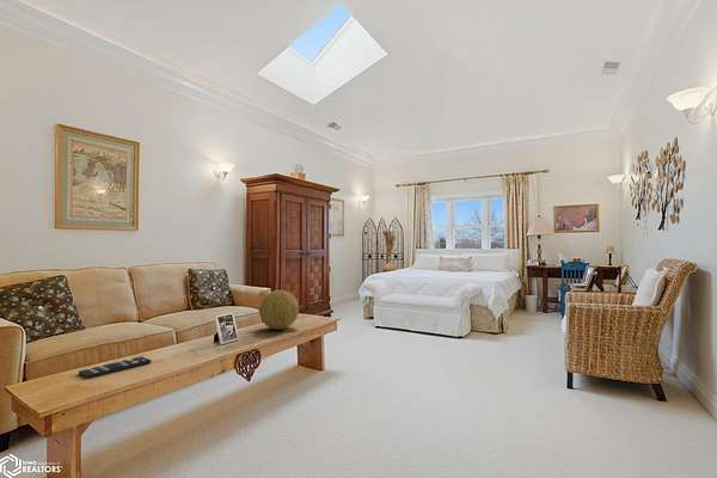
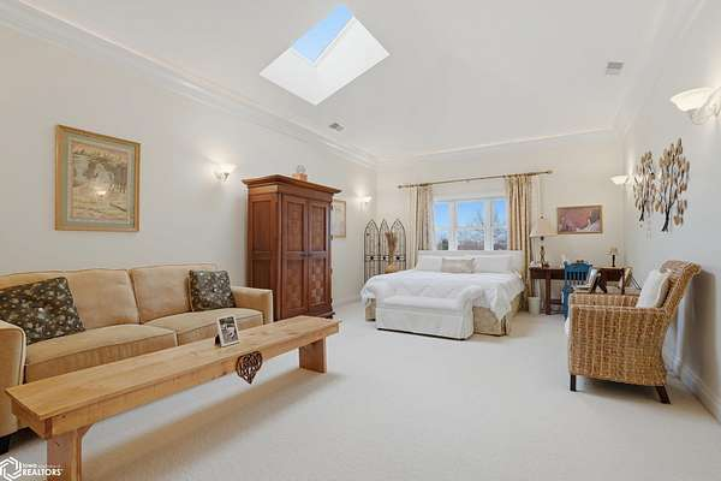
- remote control (116, 366)
- decorative ball (278, 310)
